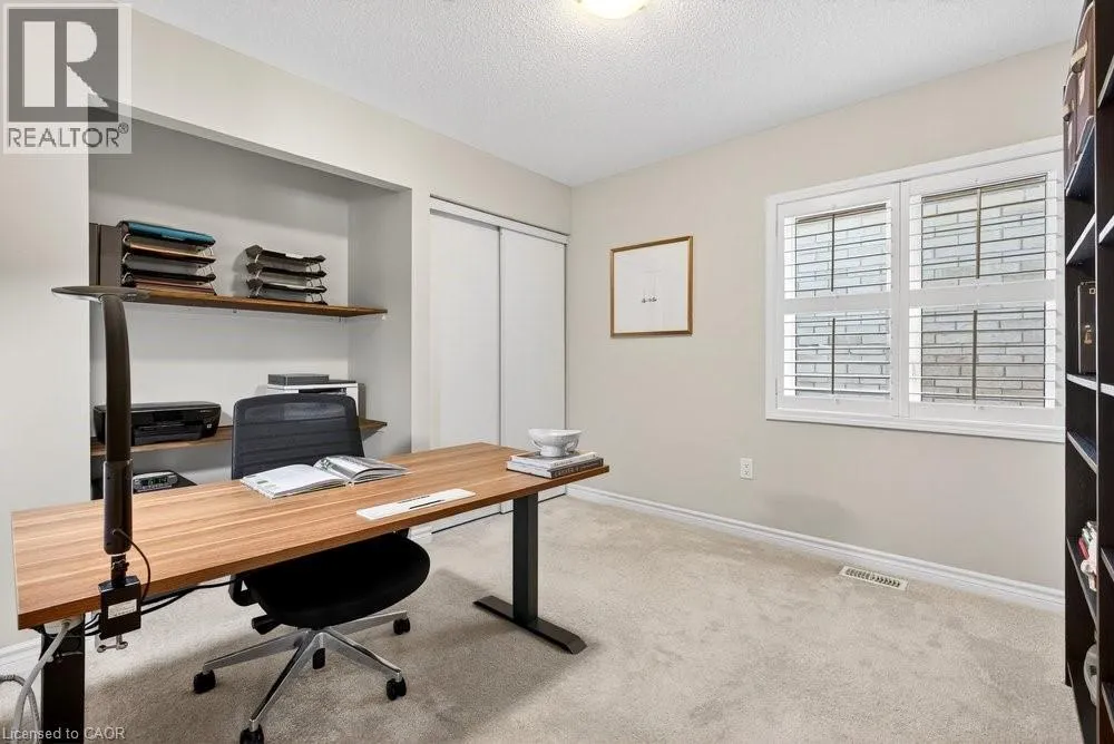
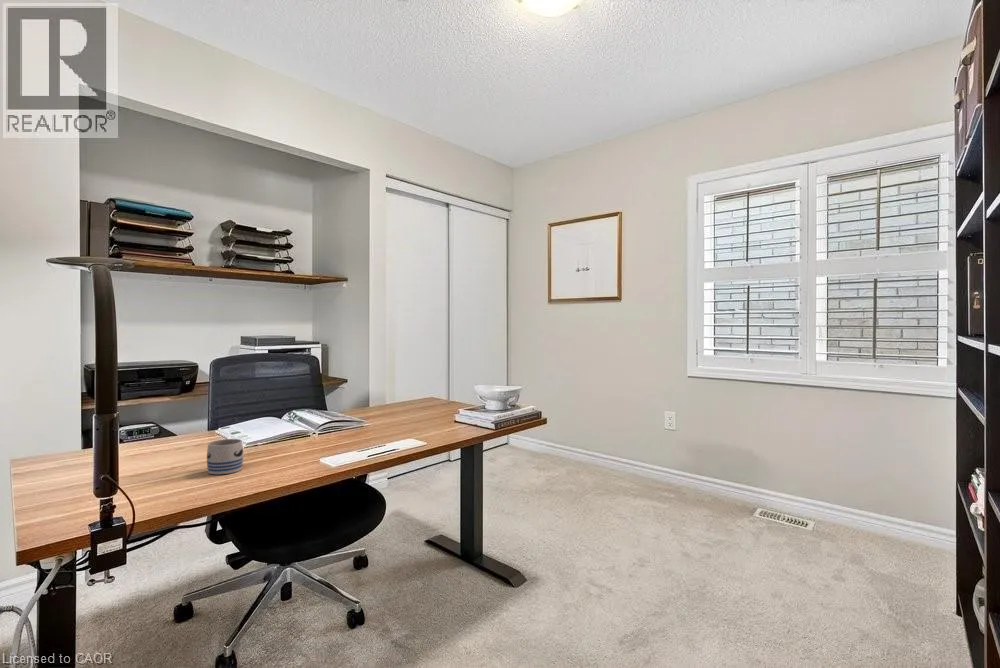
+ mug (226, 454)
